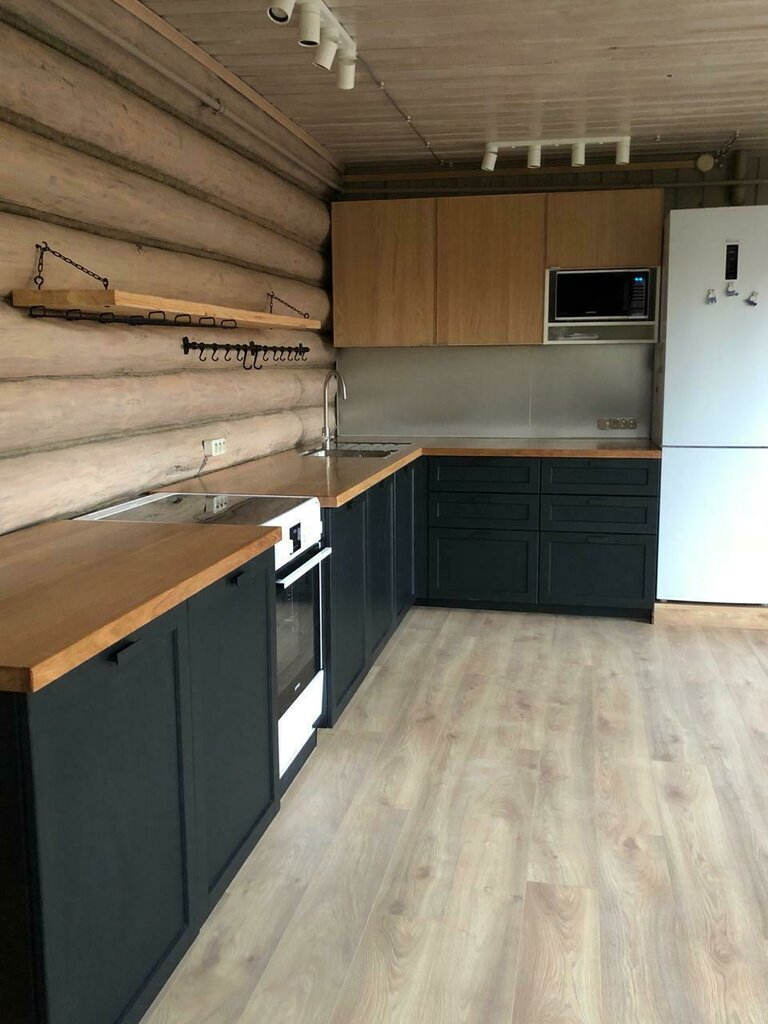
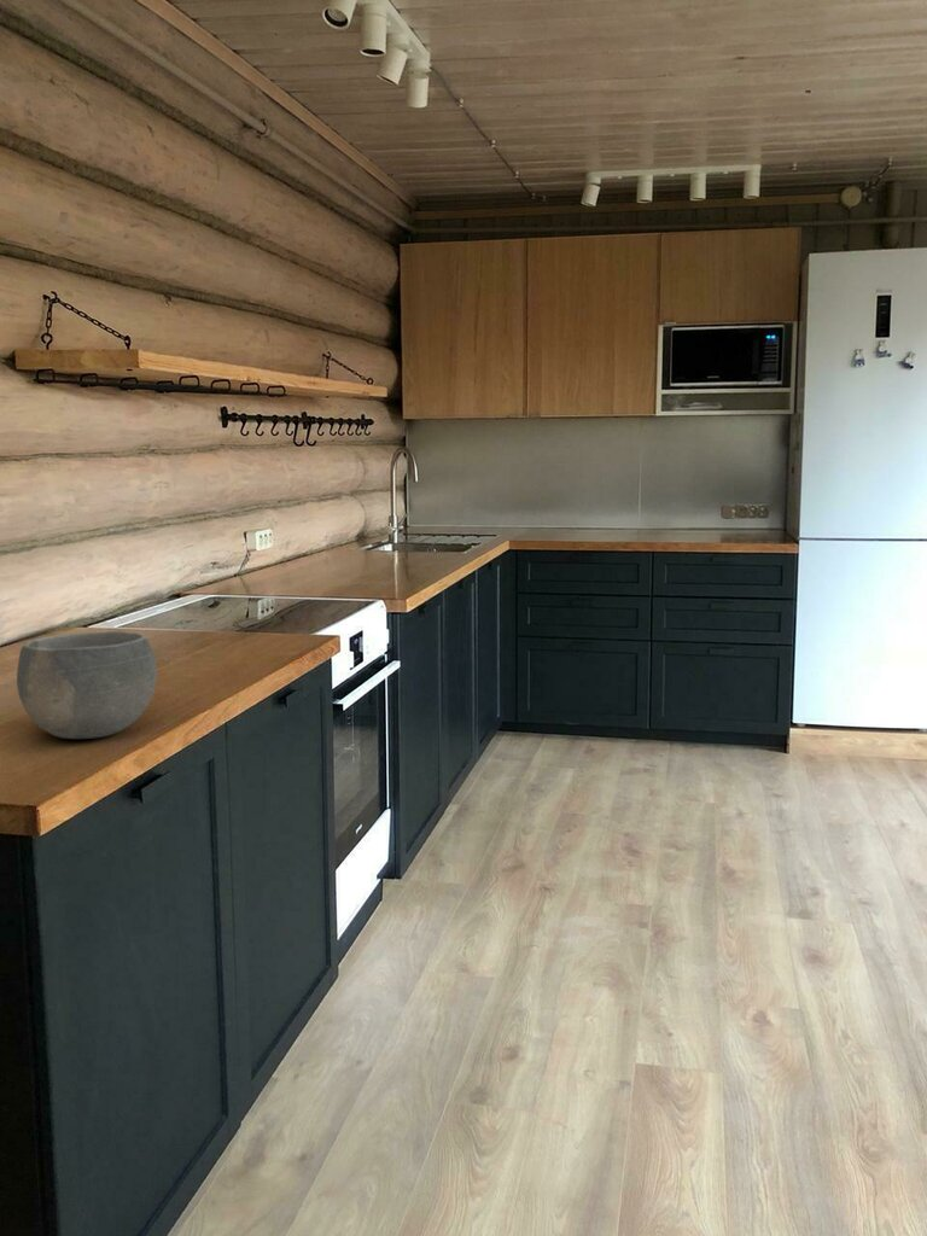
+ bowl (88, 686)
